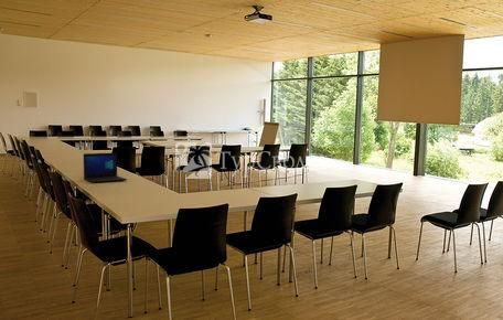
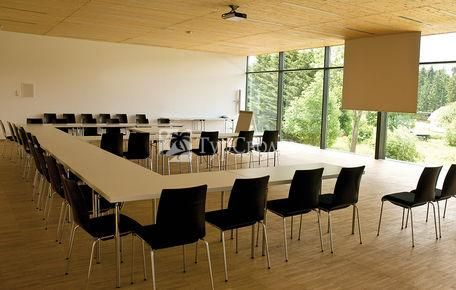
- laptop (105, 167)
